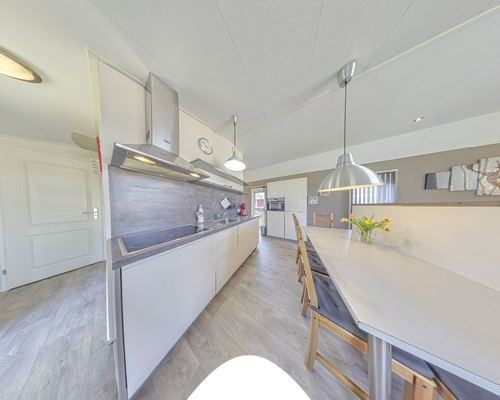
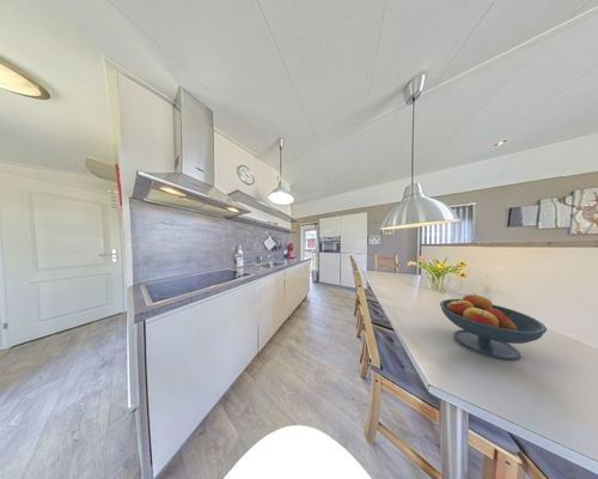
+ fruit bowl (484, 322)
